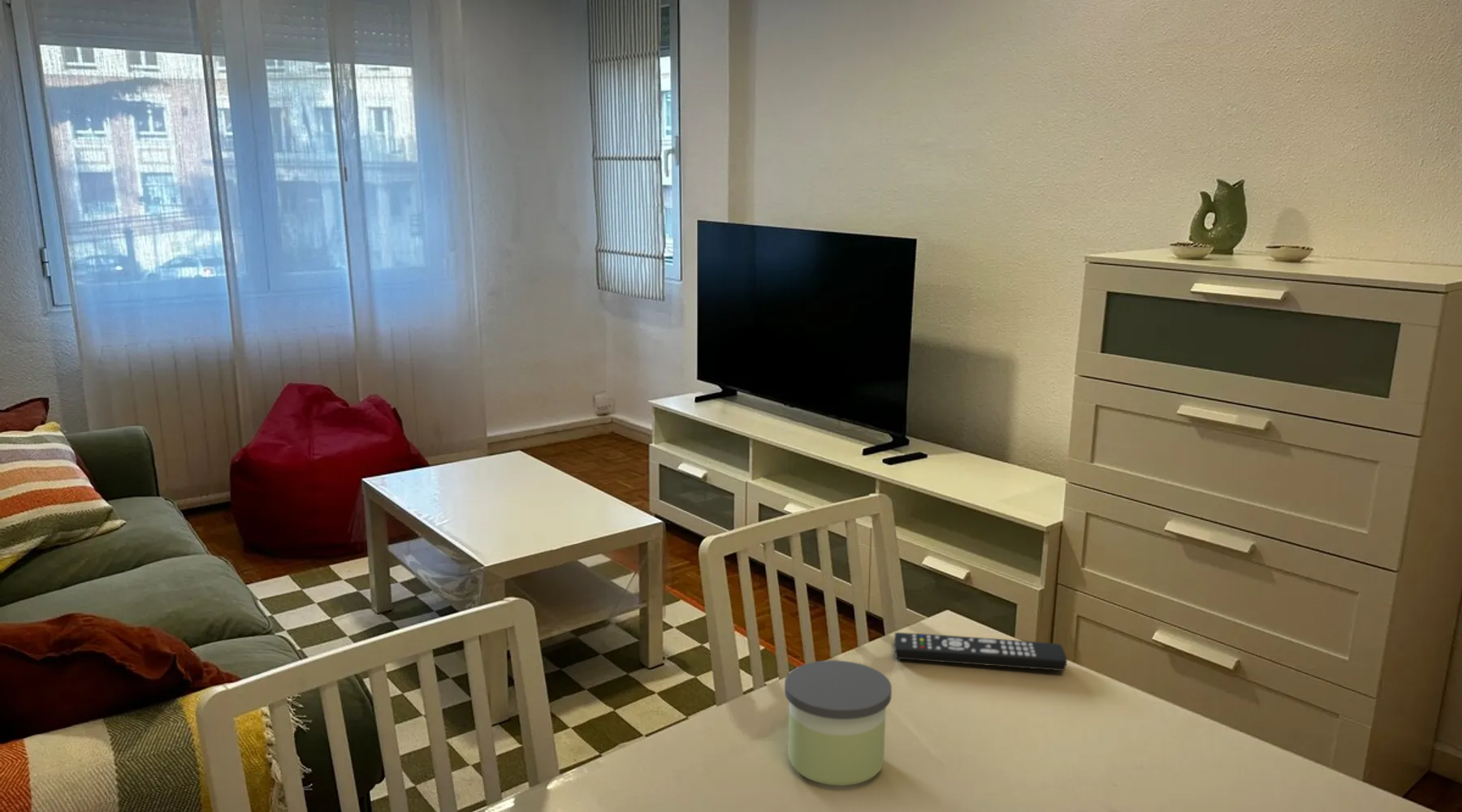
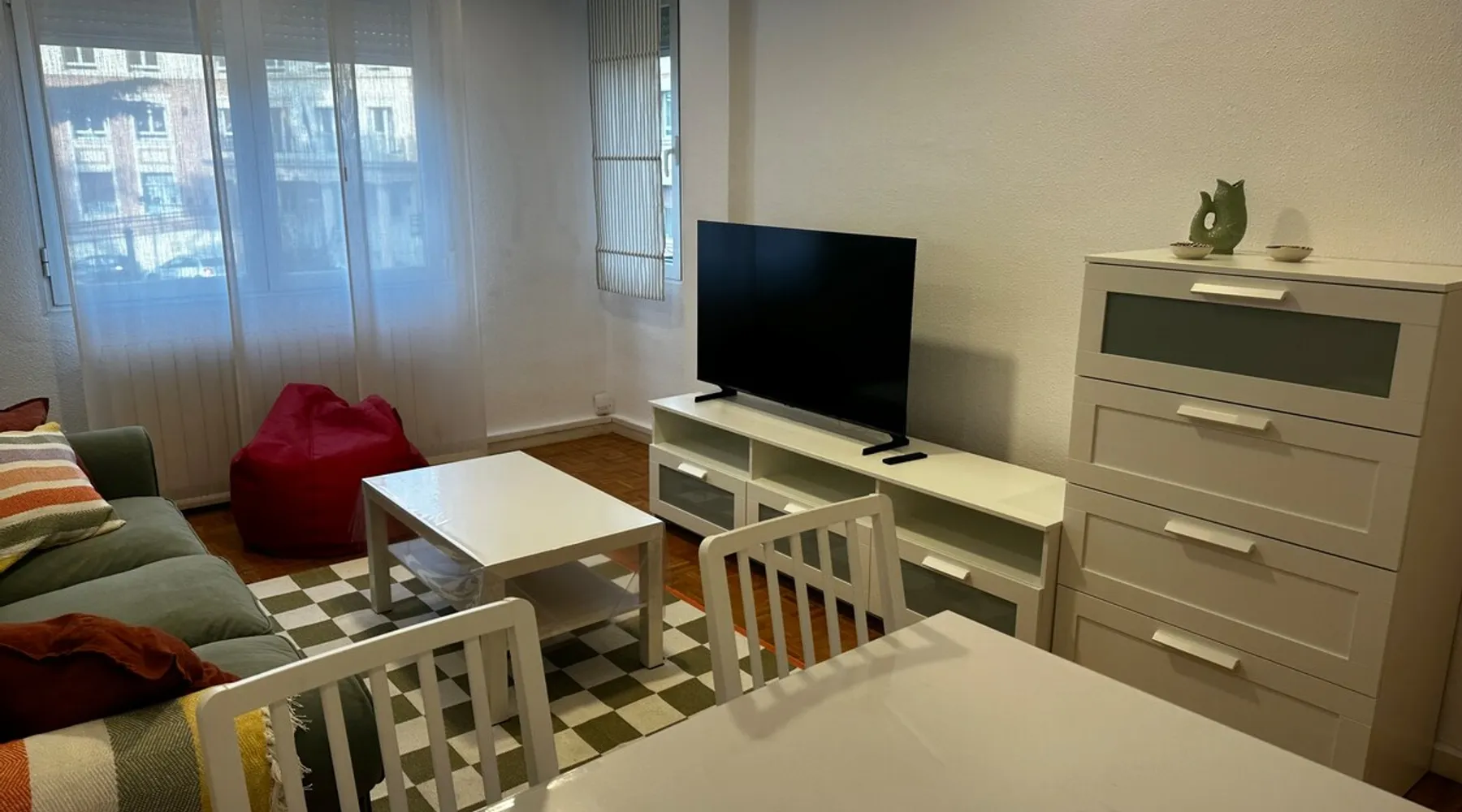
- remote control (978, 652)
- candle (837, 723)
